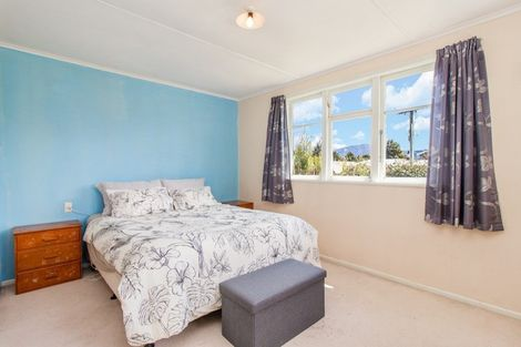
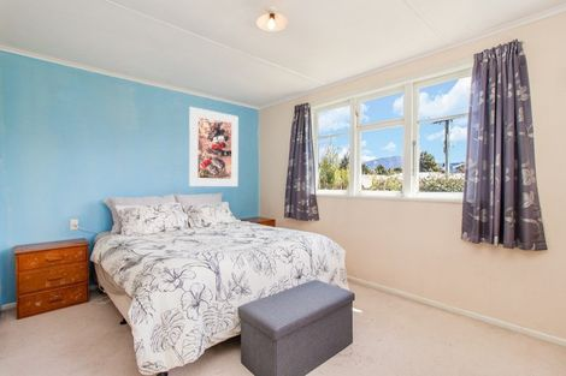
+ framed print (214, 149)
